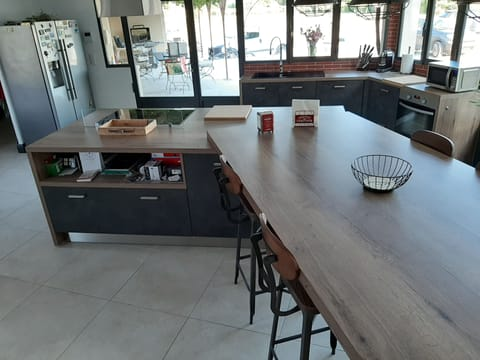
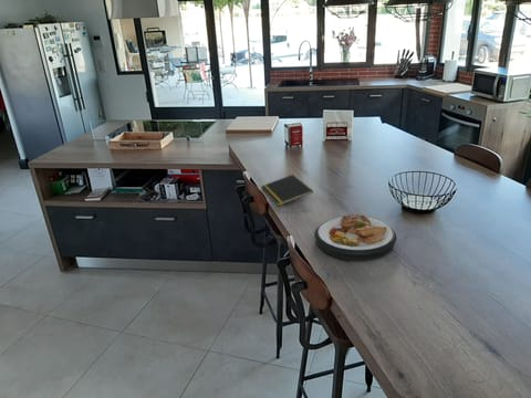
+ notepad (285, 189)
+ plate (354, 233)
